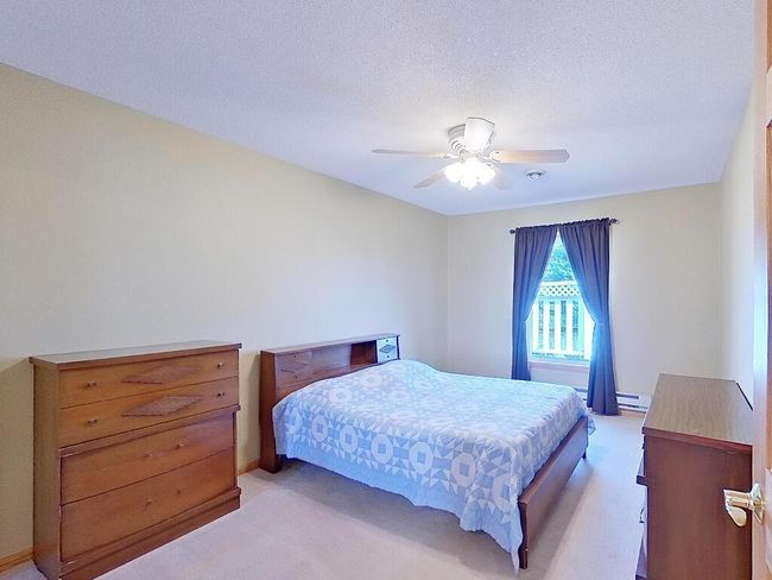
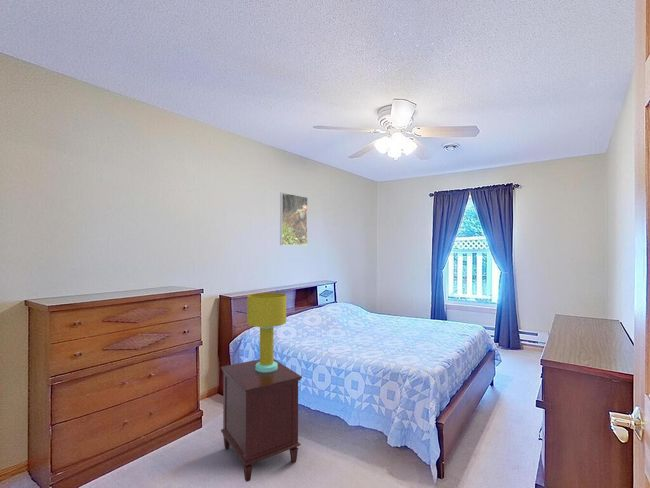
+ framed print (294, 220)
+ table lamp (266, 331)
+ nightstand (259, 412)
